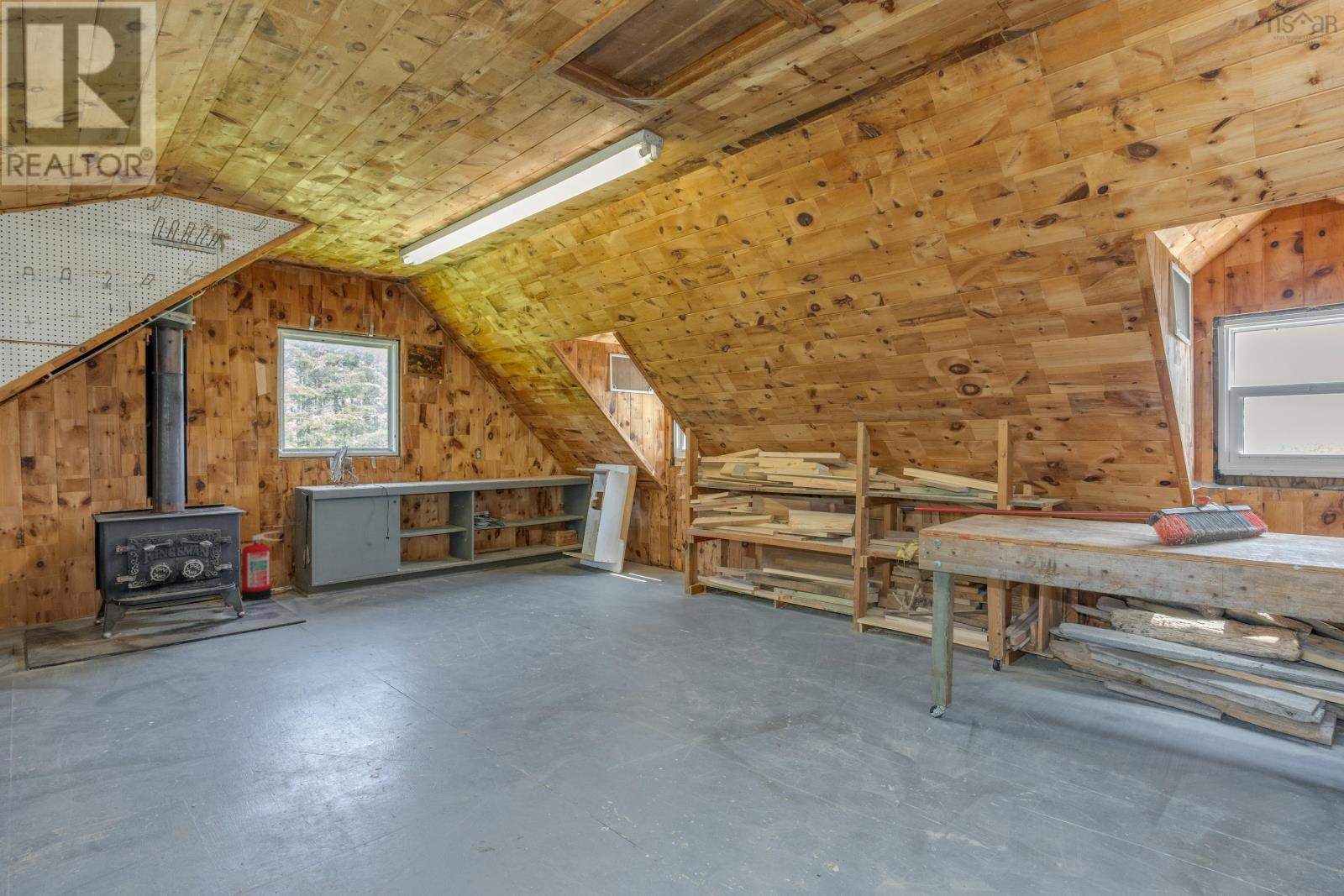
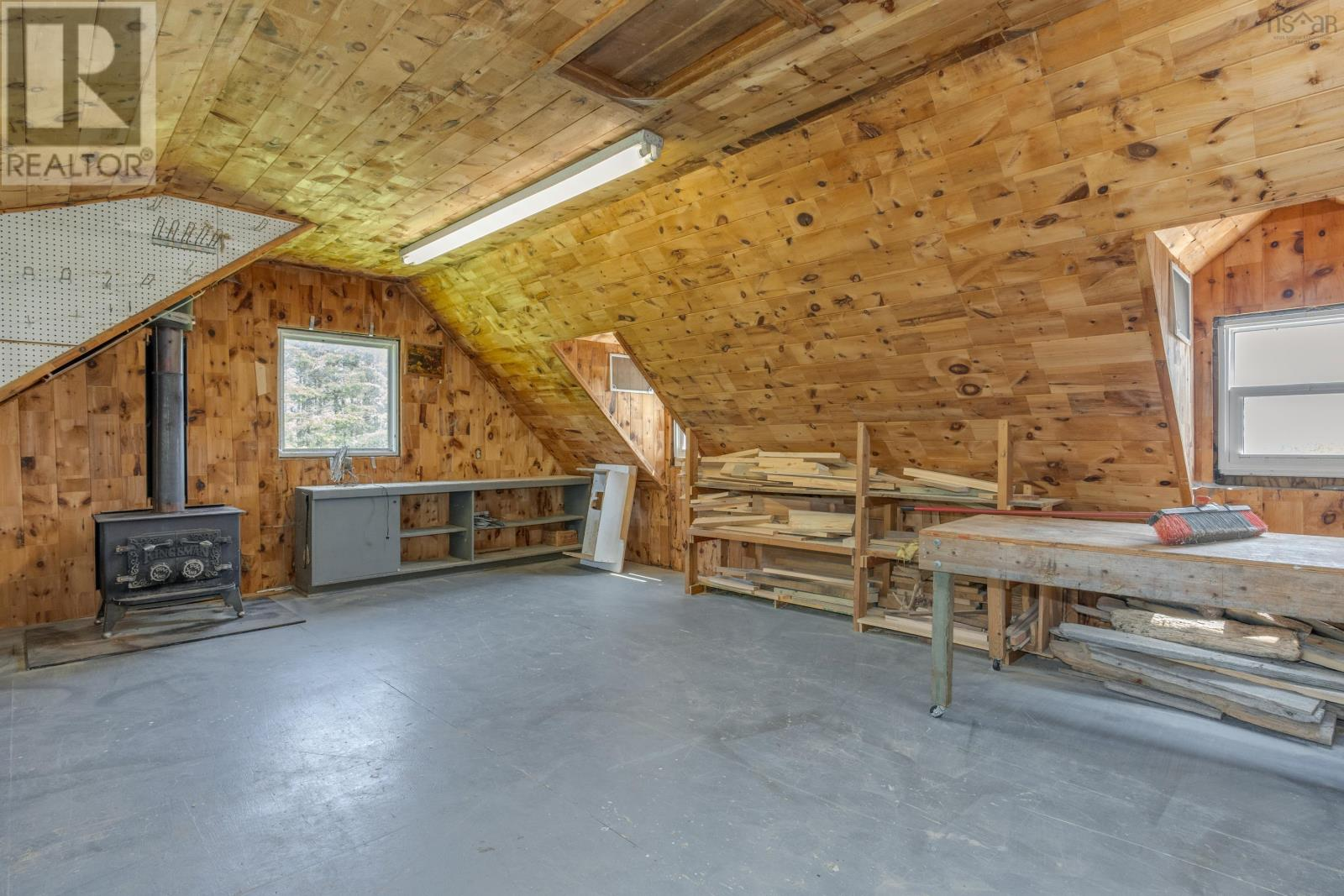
- fire extinguisher (256, 564)
